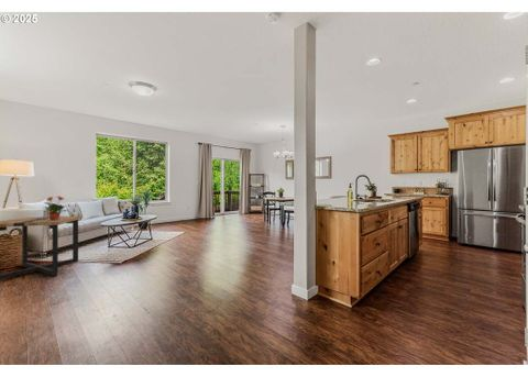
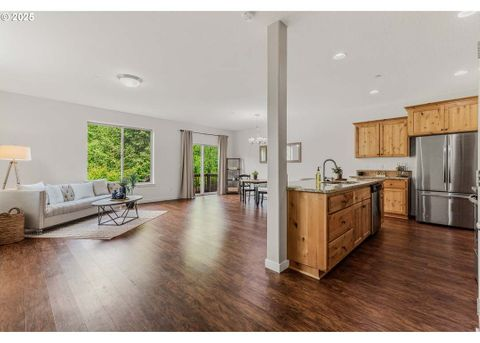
- potted plant (55, 208)
- side table (26, 244)
